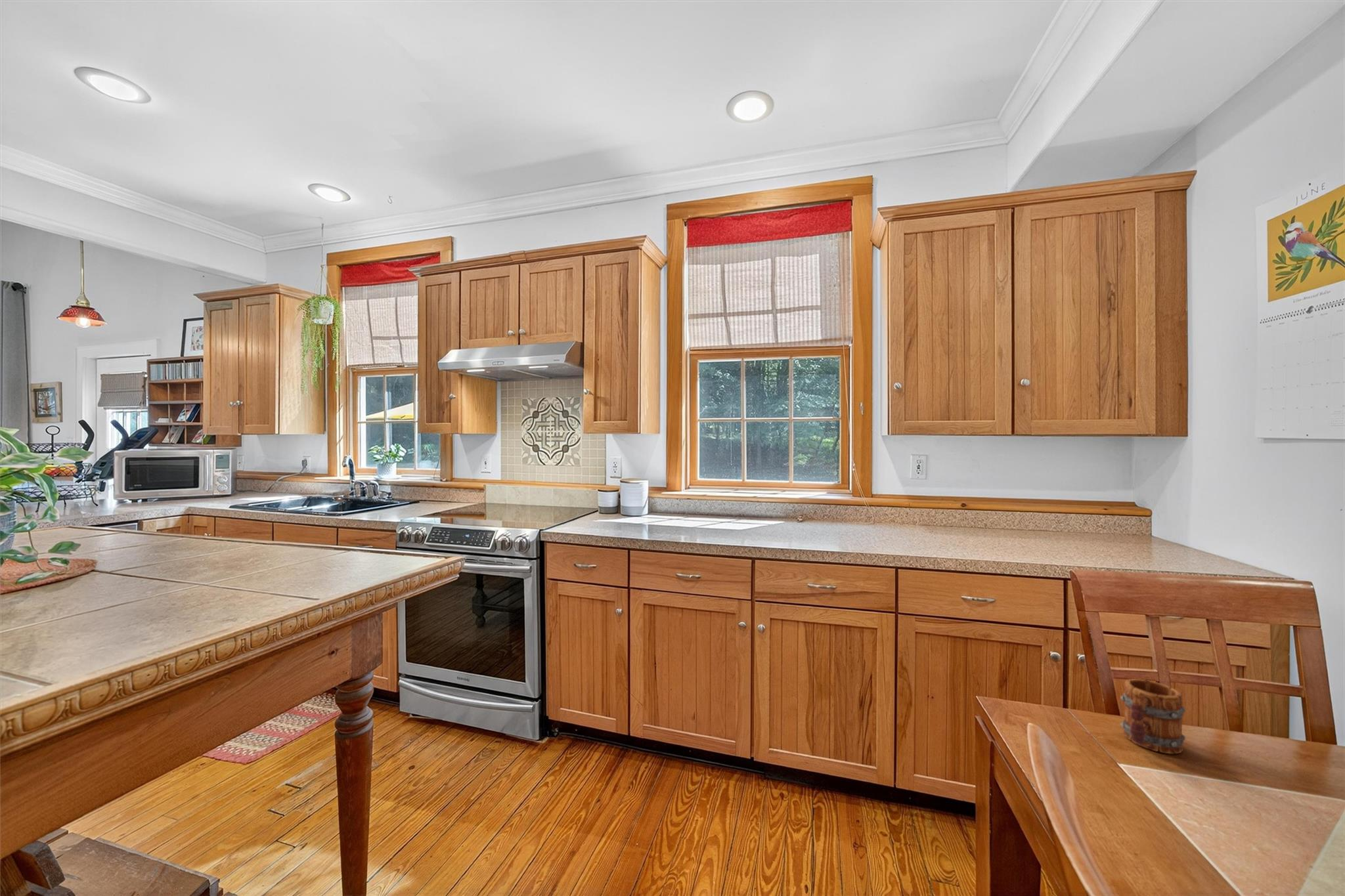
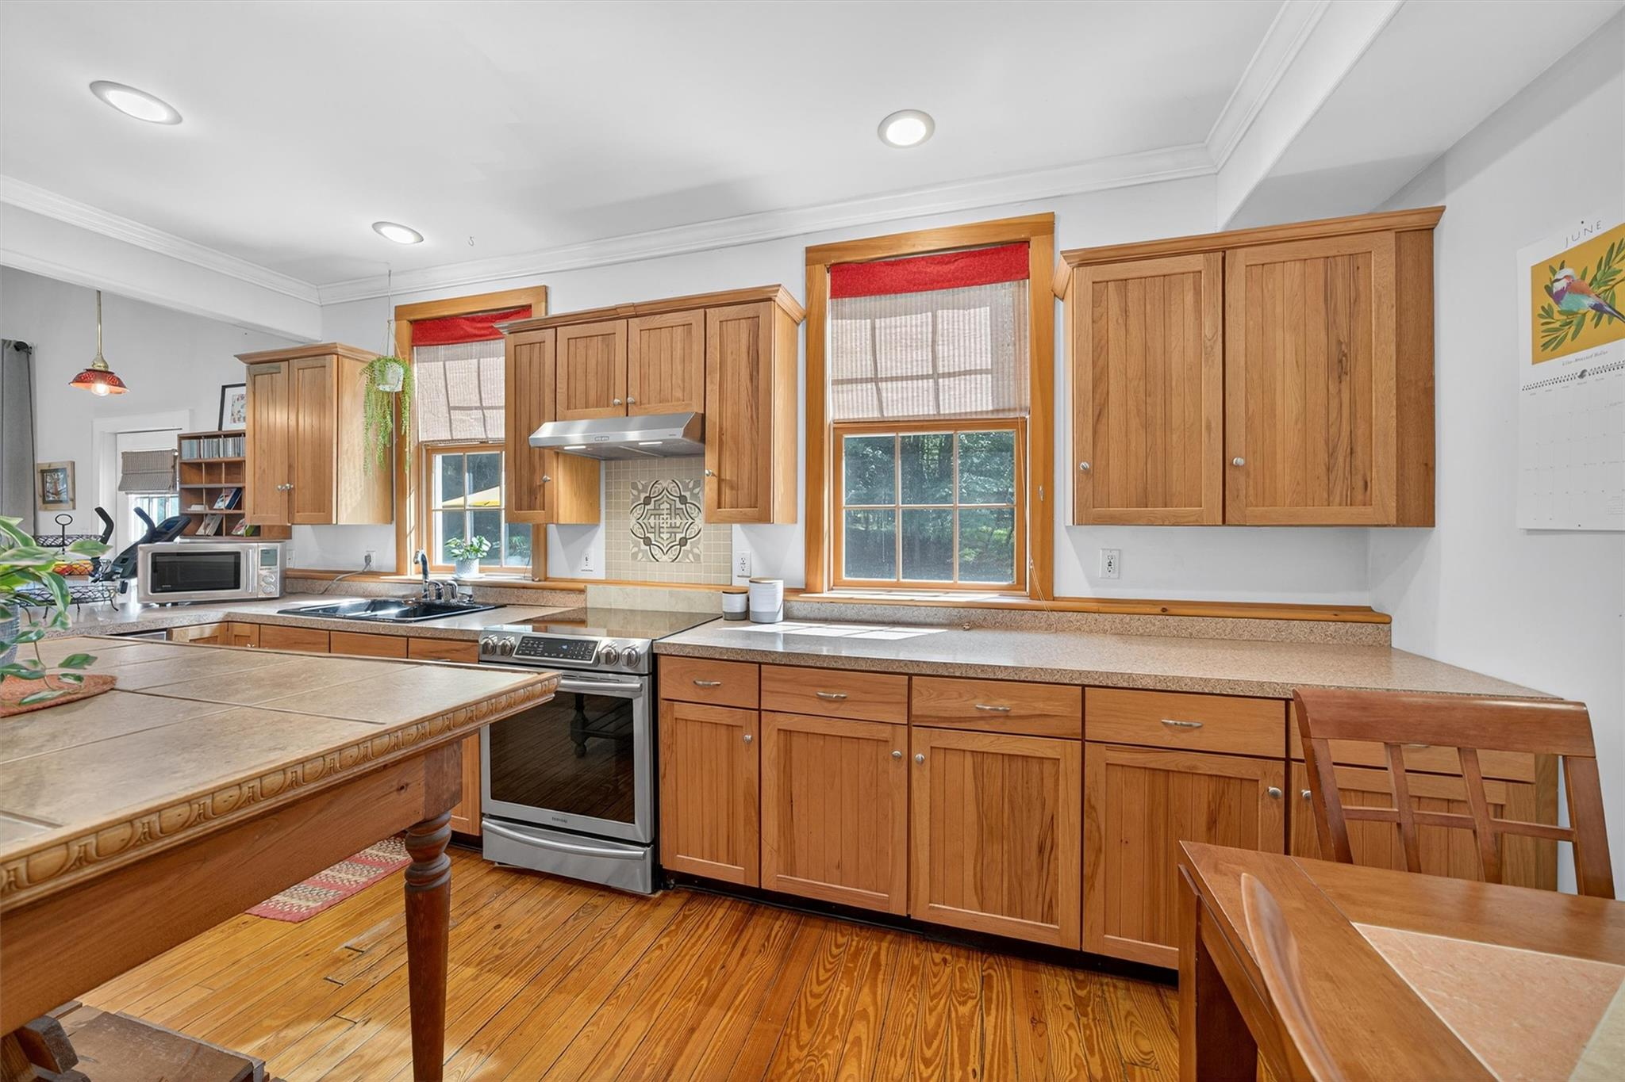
- mug (1149, 714)
